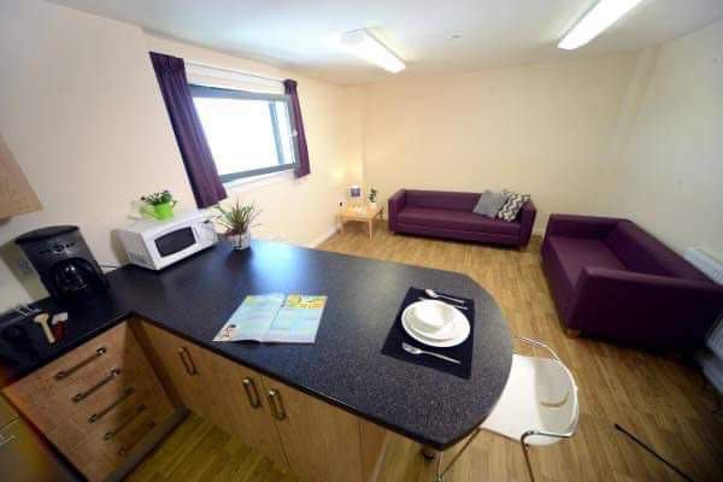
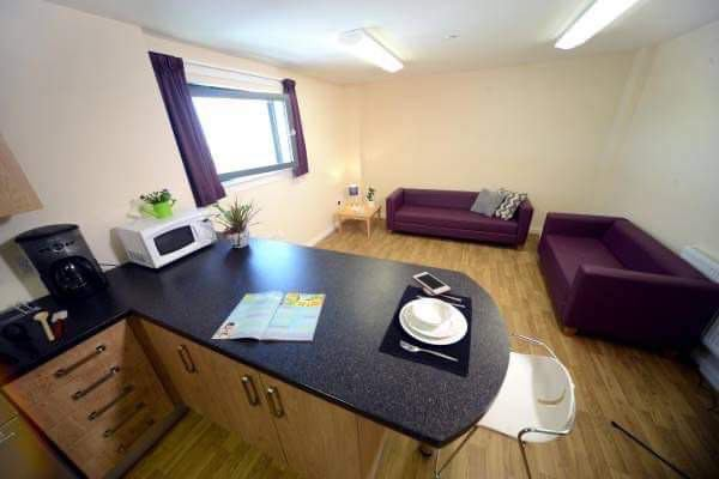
+ cell phone (430, 281)
